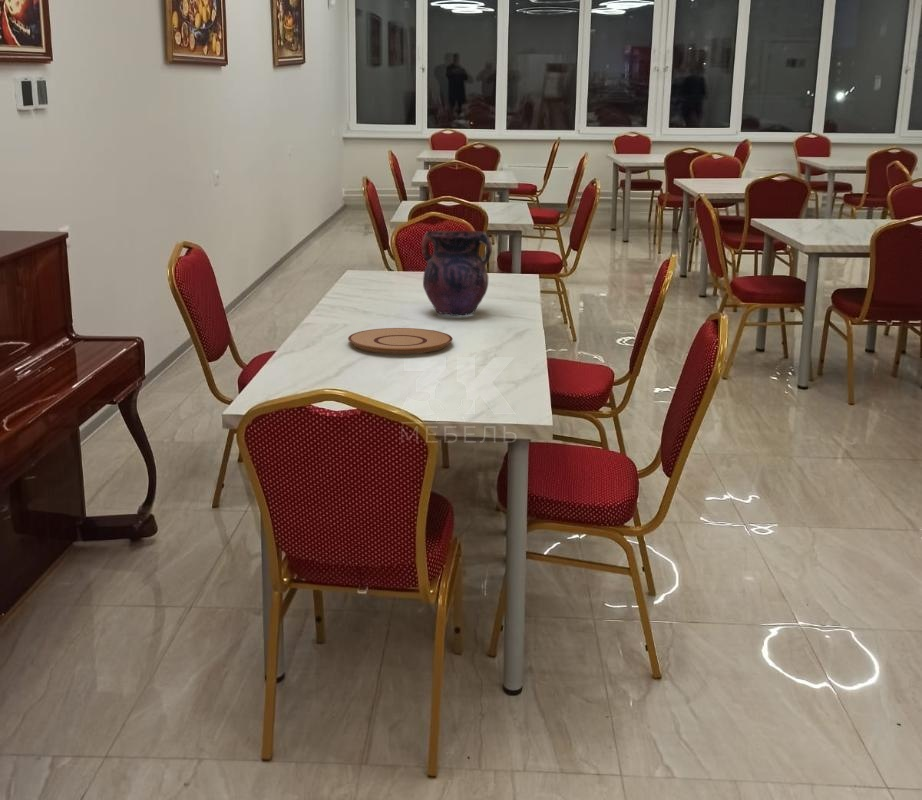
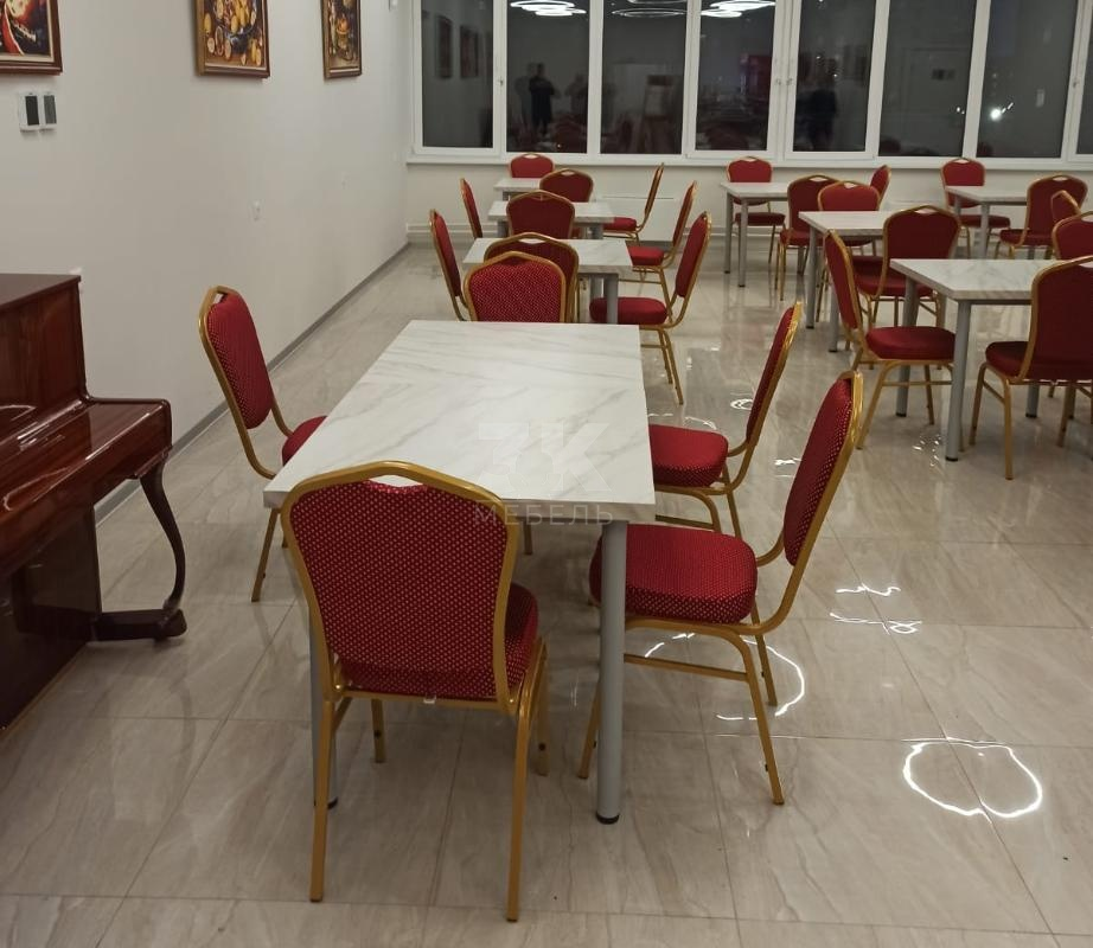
- vase (456, 272)
- plate (400, 340)
